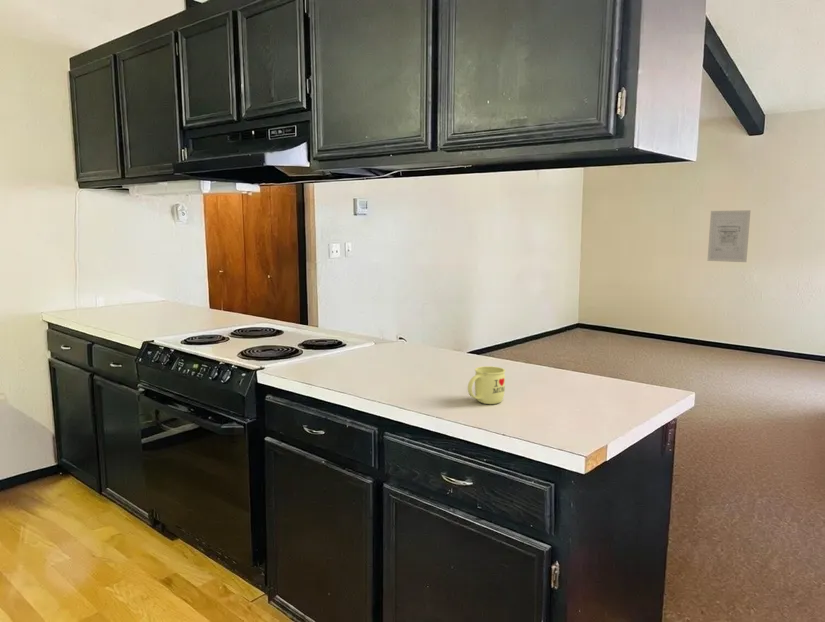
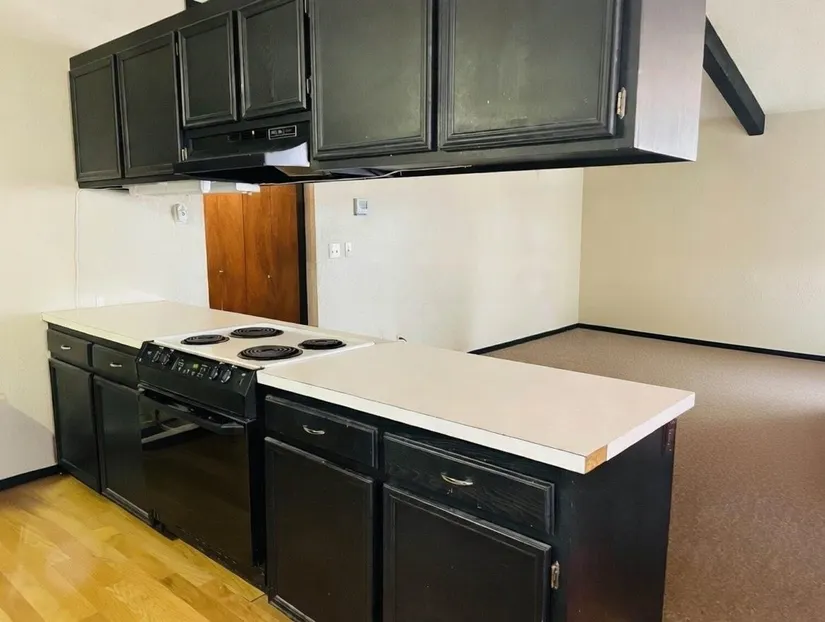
- mug (485, 386)
- wall art (728, 236)
